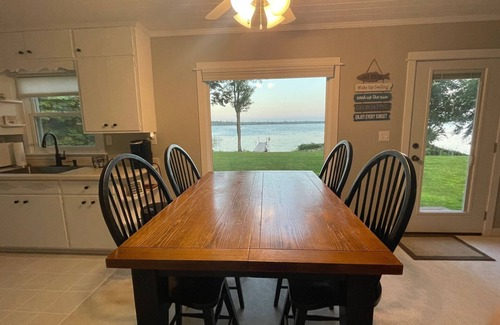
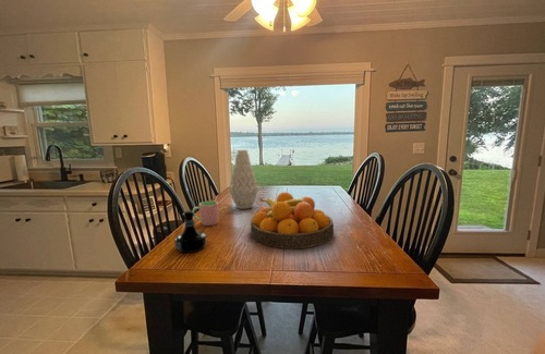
+ vase (243, 179)
+ cup (205, 213)
+ fruit bowl (291, 213)
+ tequila bottle (190, 229)
